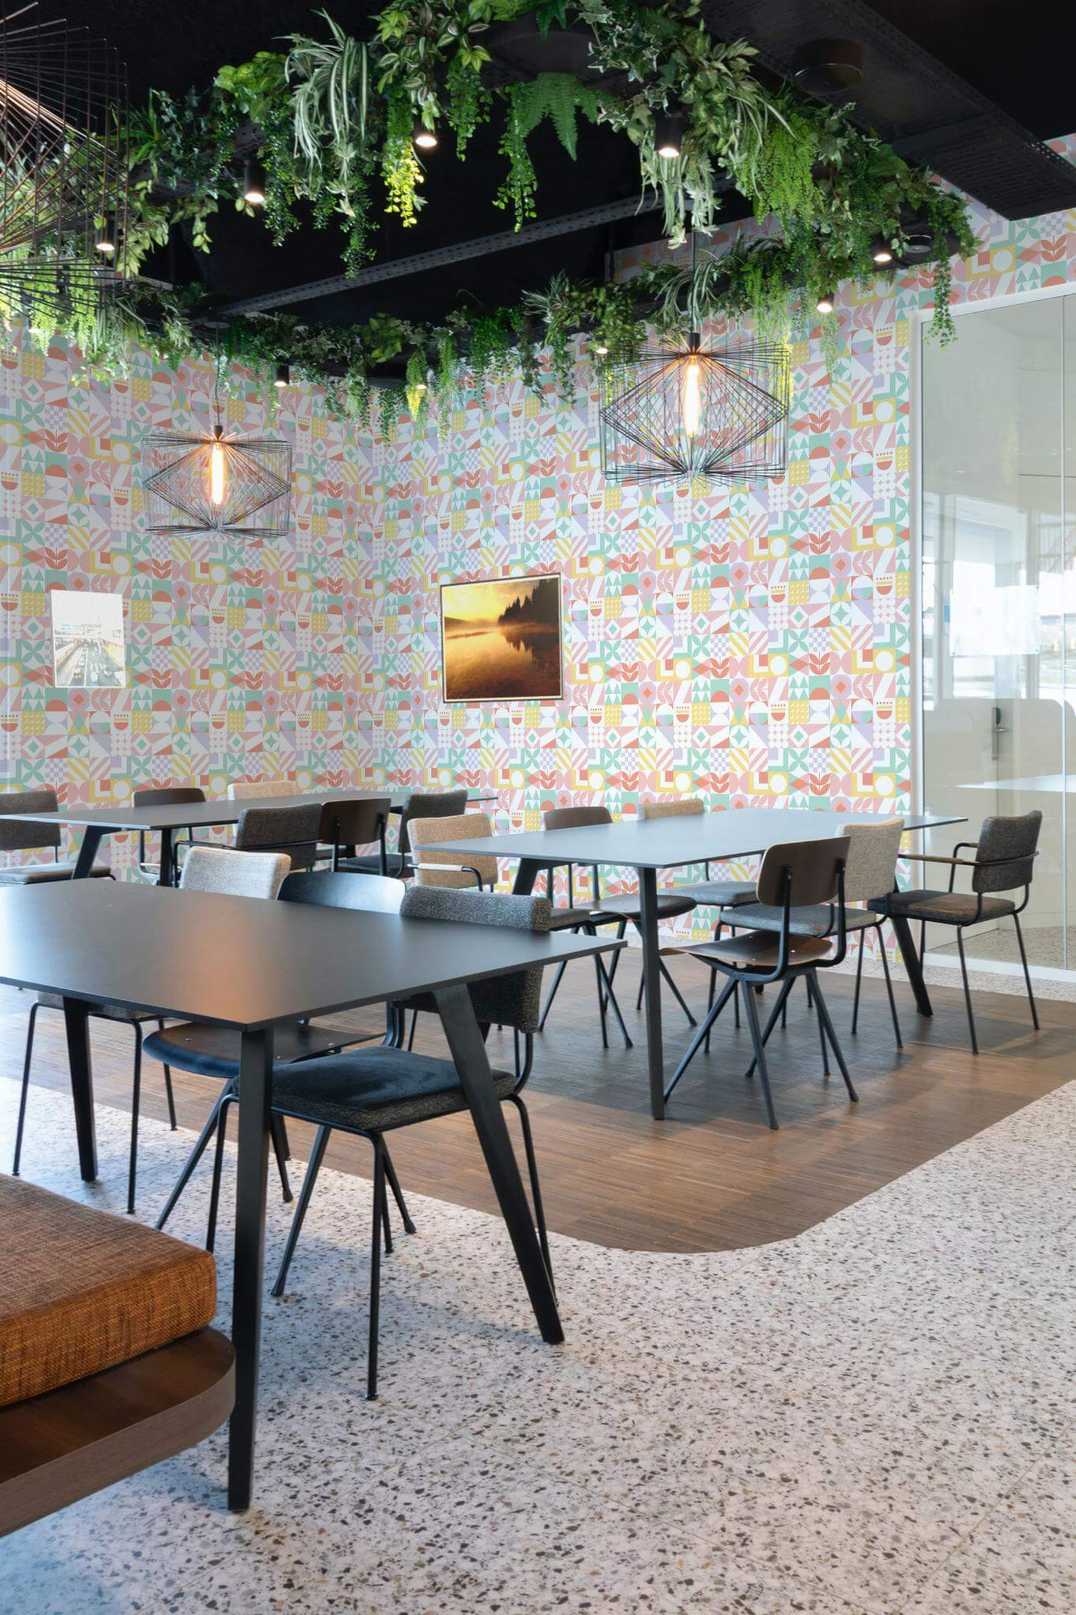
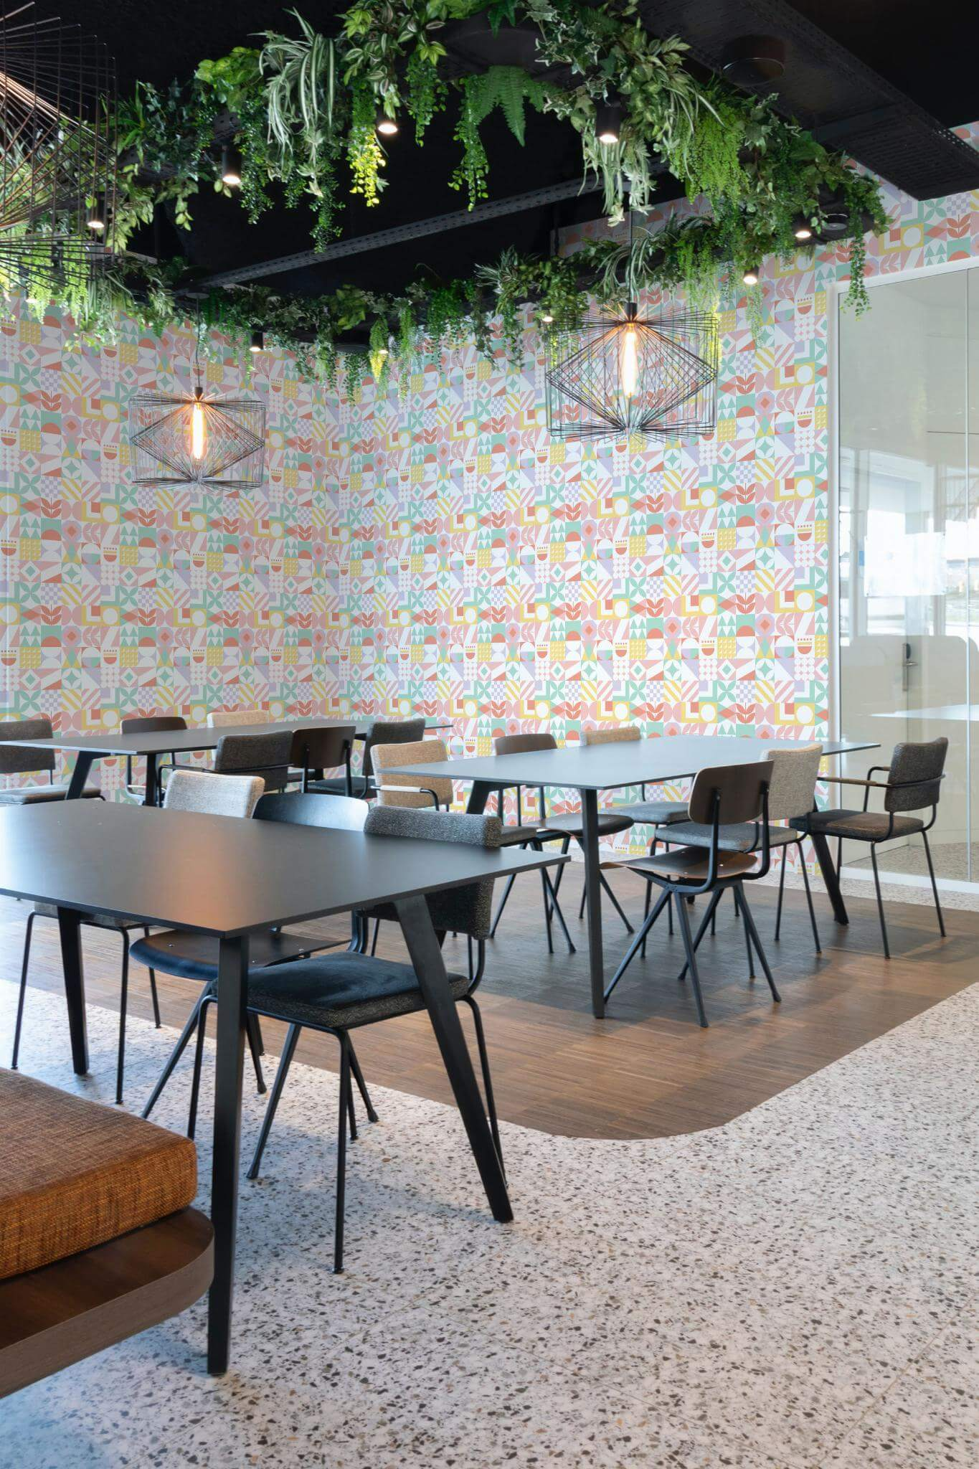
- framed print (88, 640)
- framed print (500, 640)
